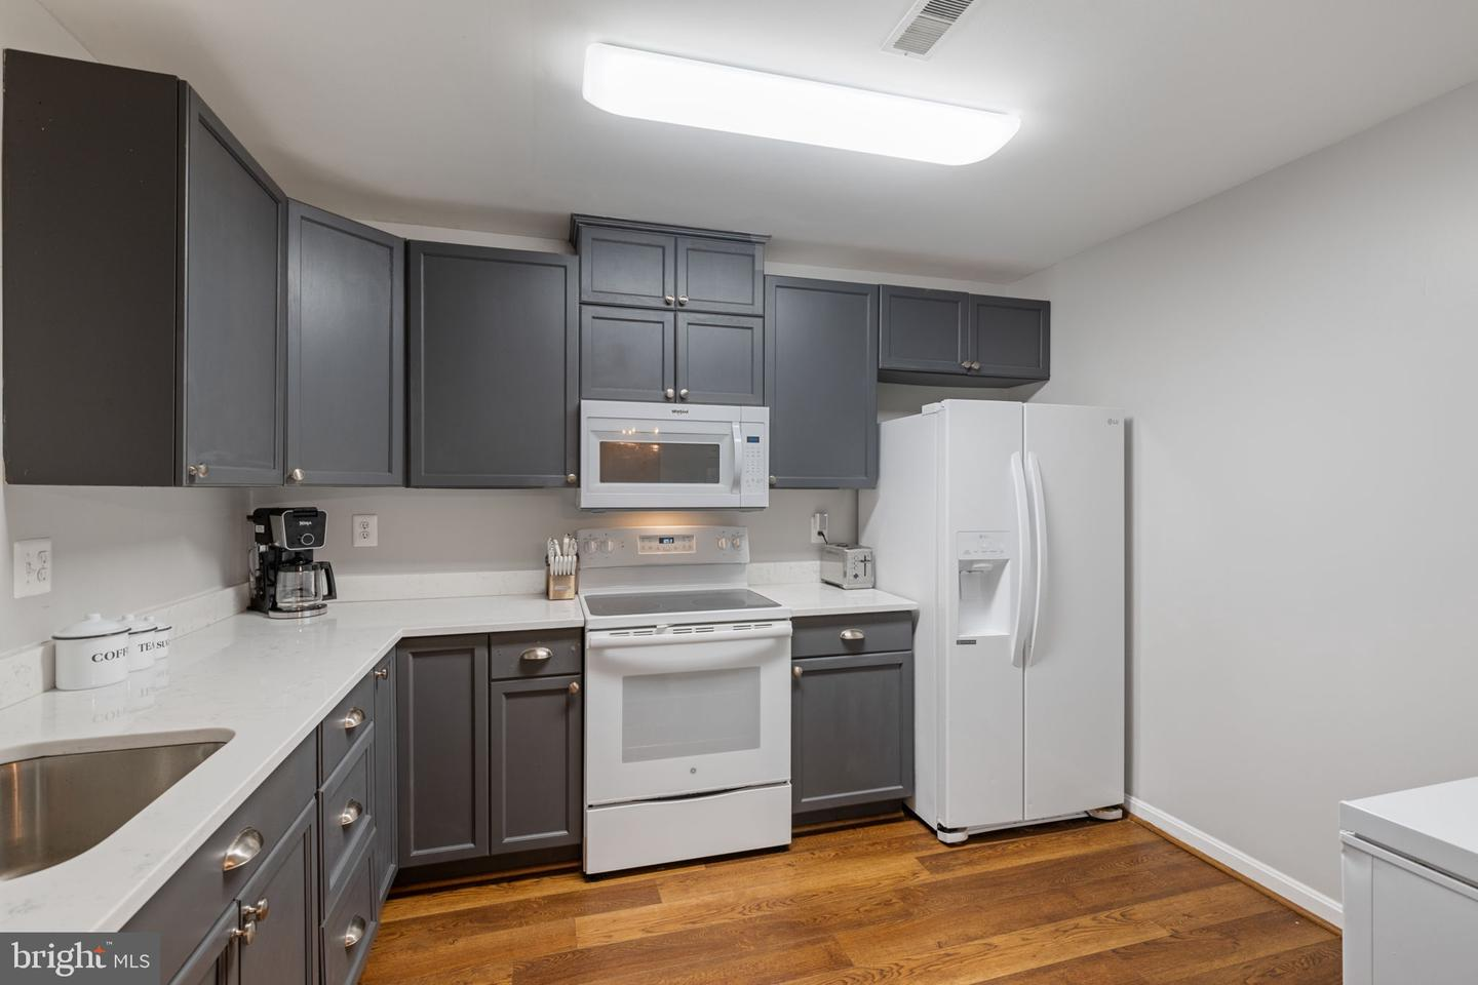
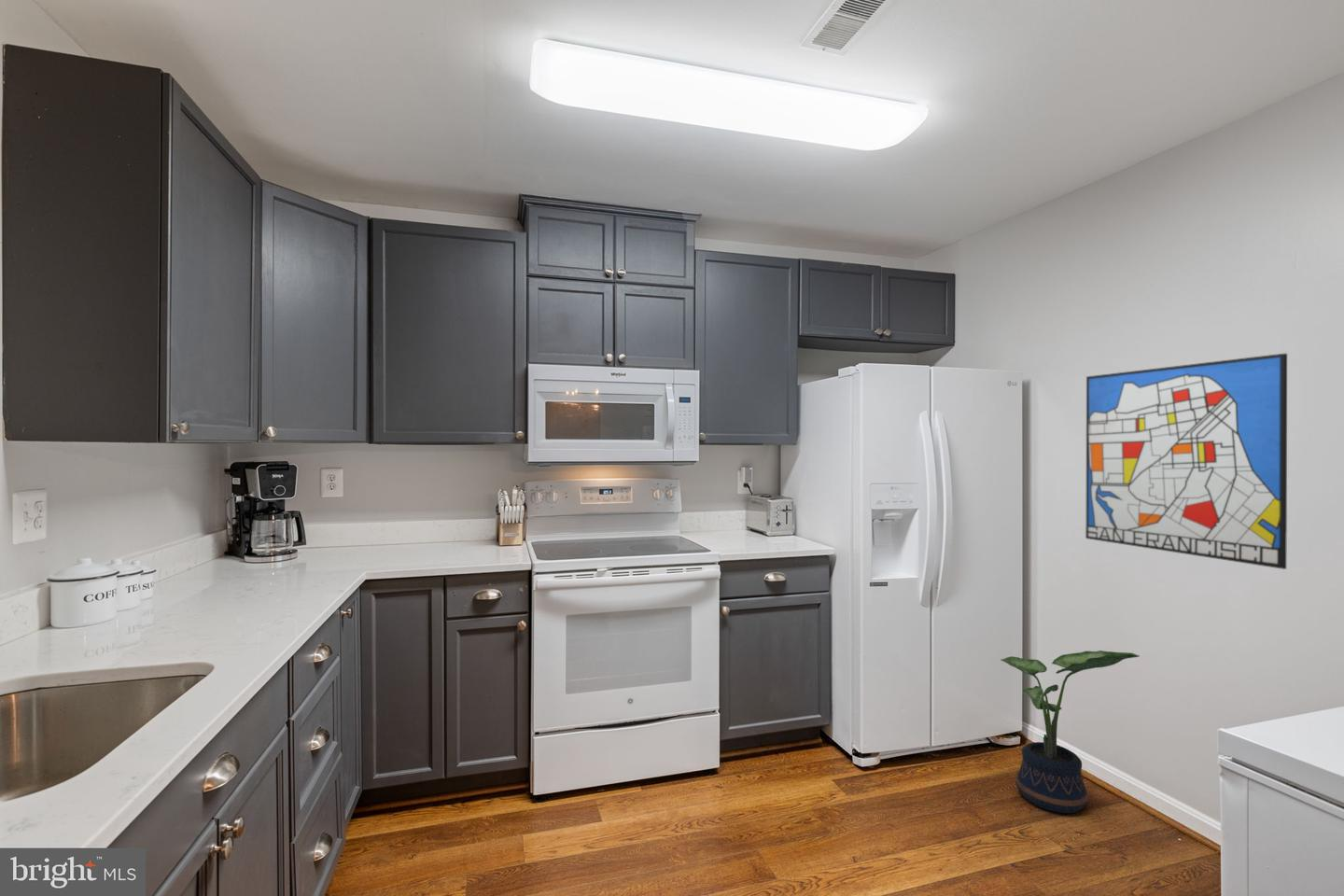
+ potted plant (1051, 725)
+ wall art (1171, 458)
